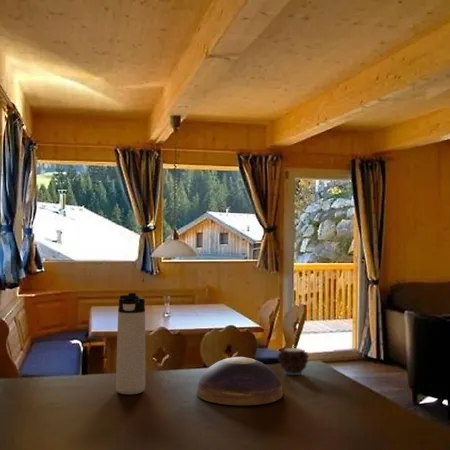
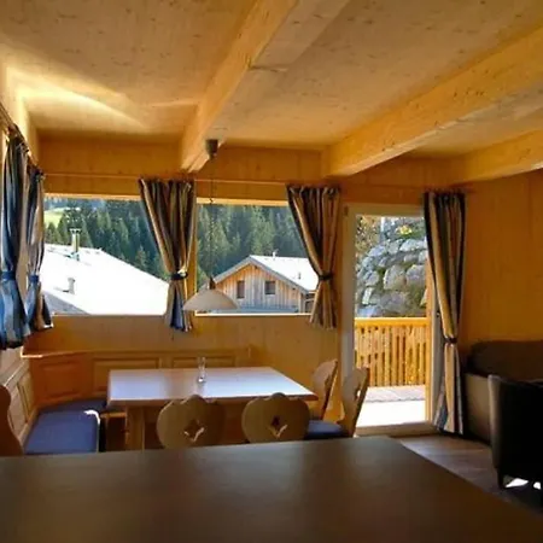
- candle (293, 358)
- thermos bottle (130, 343)
- decorative bowl (239, 375)
